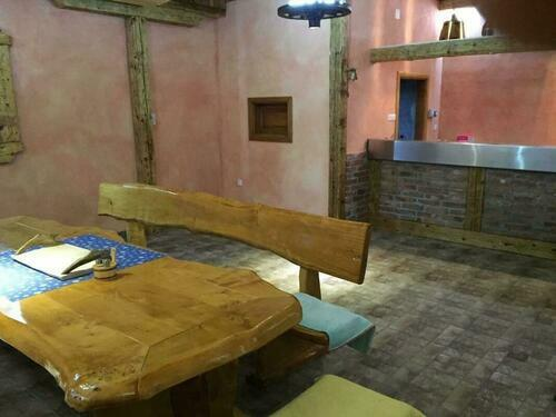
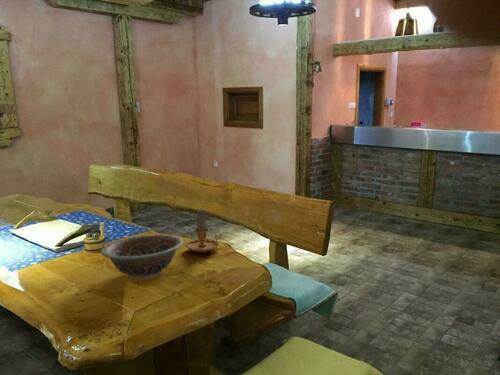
+ candle (204, 227)
+ decorative bowl (143, 258)
